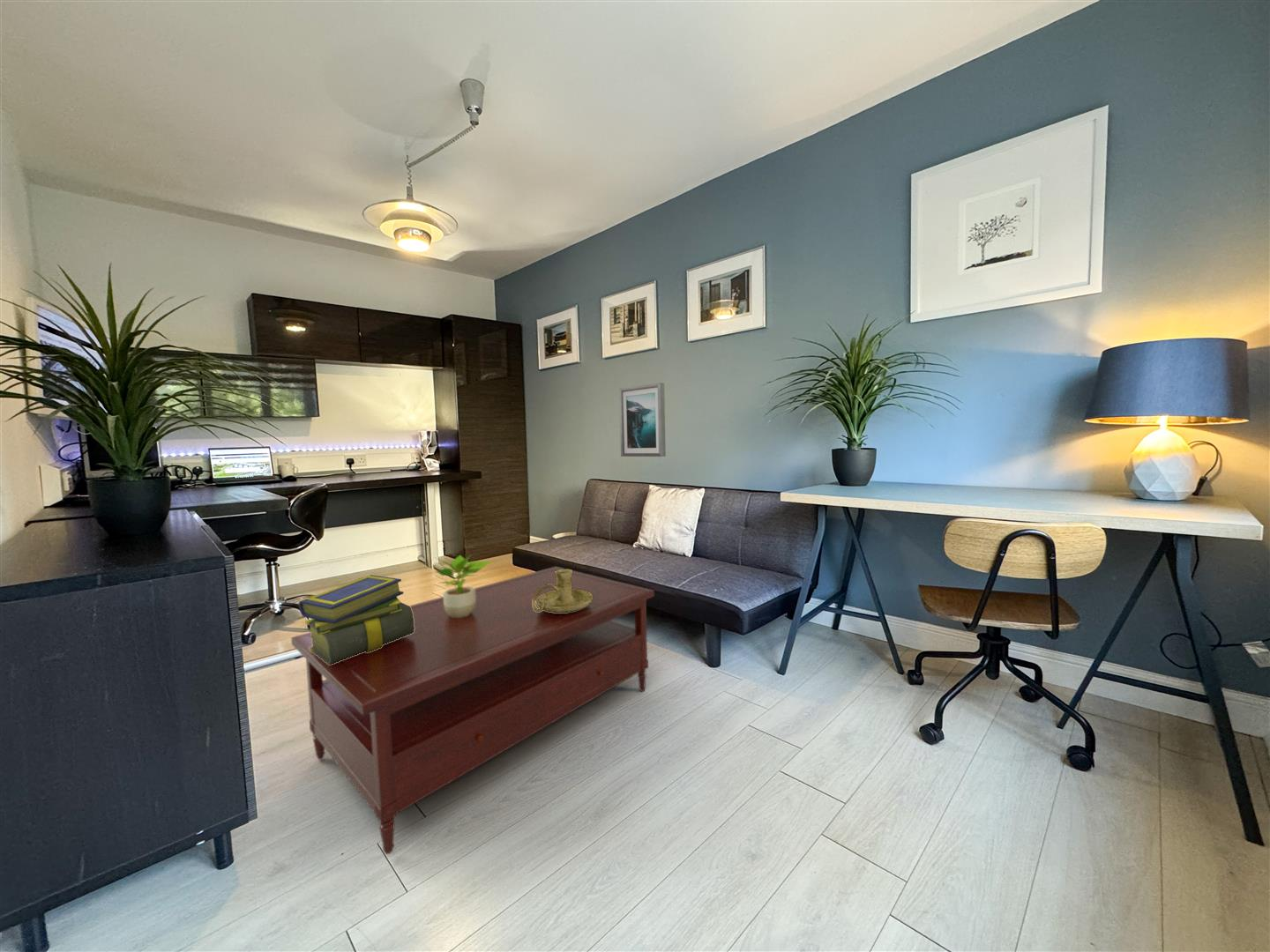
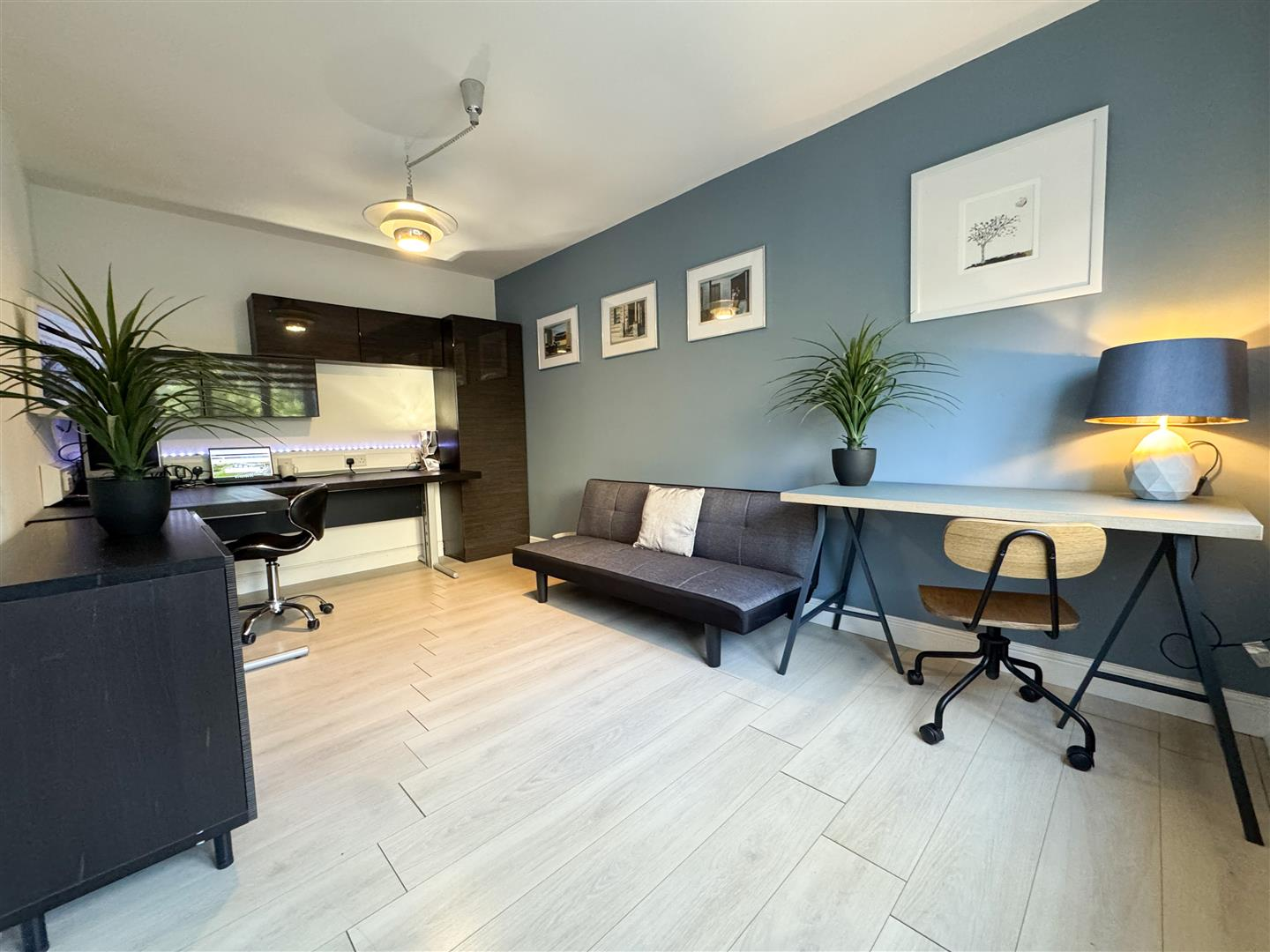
- coffee table (496, 666)
- stack of books (358, 614)
- wall art (641, 421)
- potted plant (464, 582)
- candle holder (559, 591)
